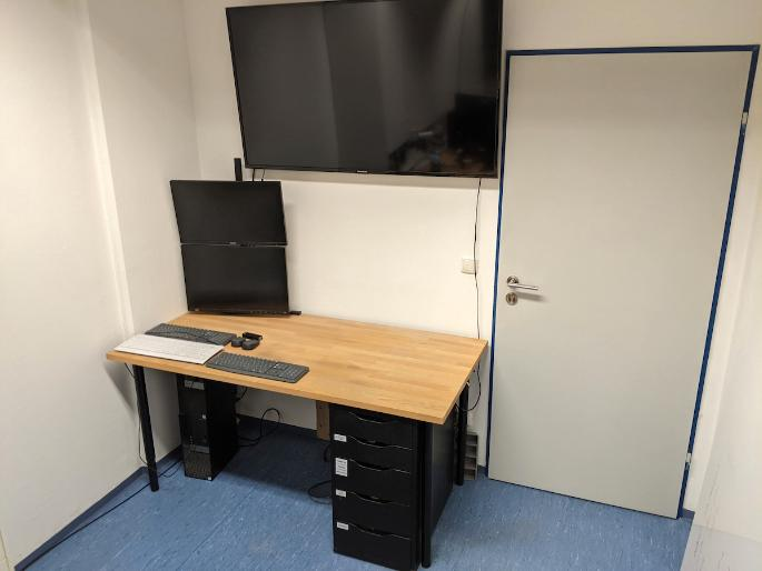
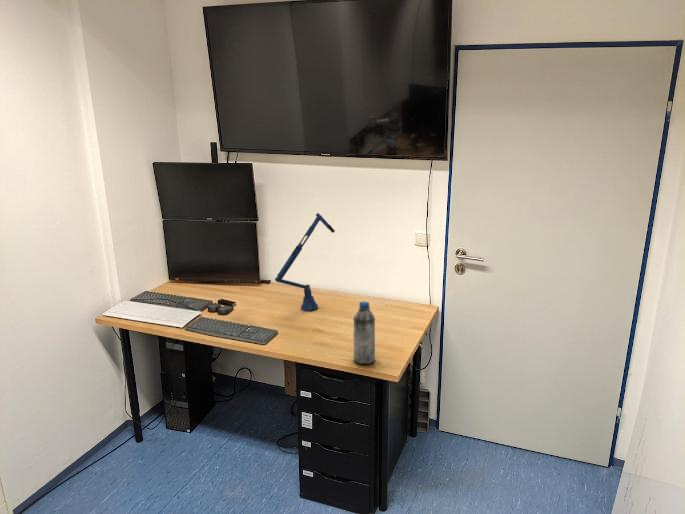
+ water bottle (364, 331)
+ desk lamp (296, 257)
